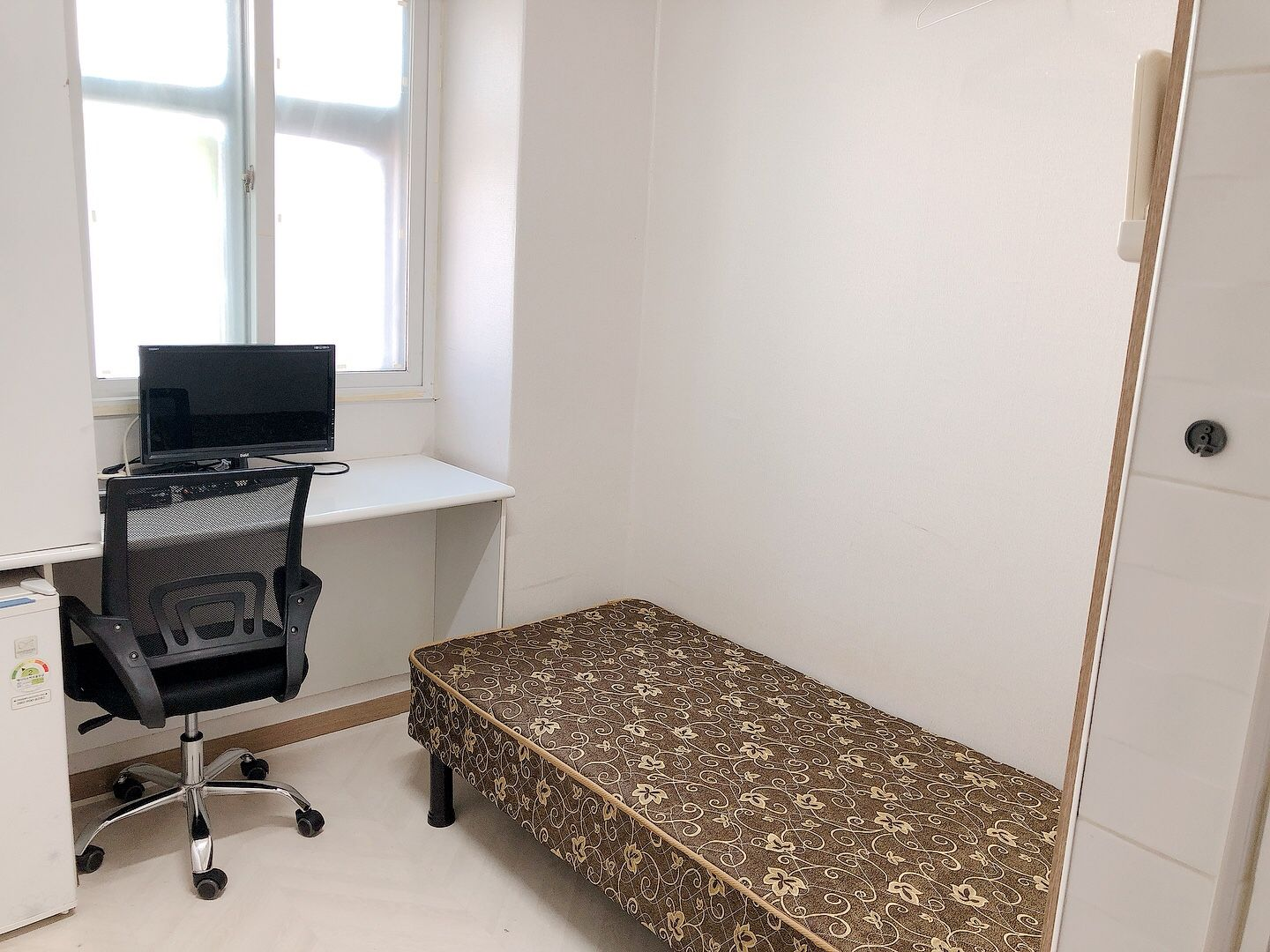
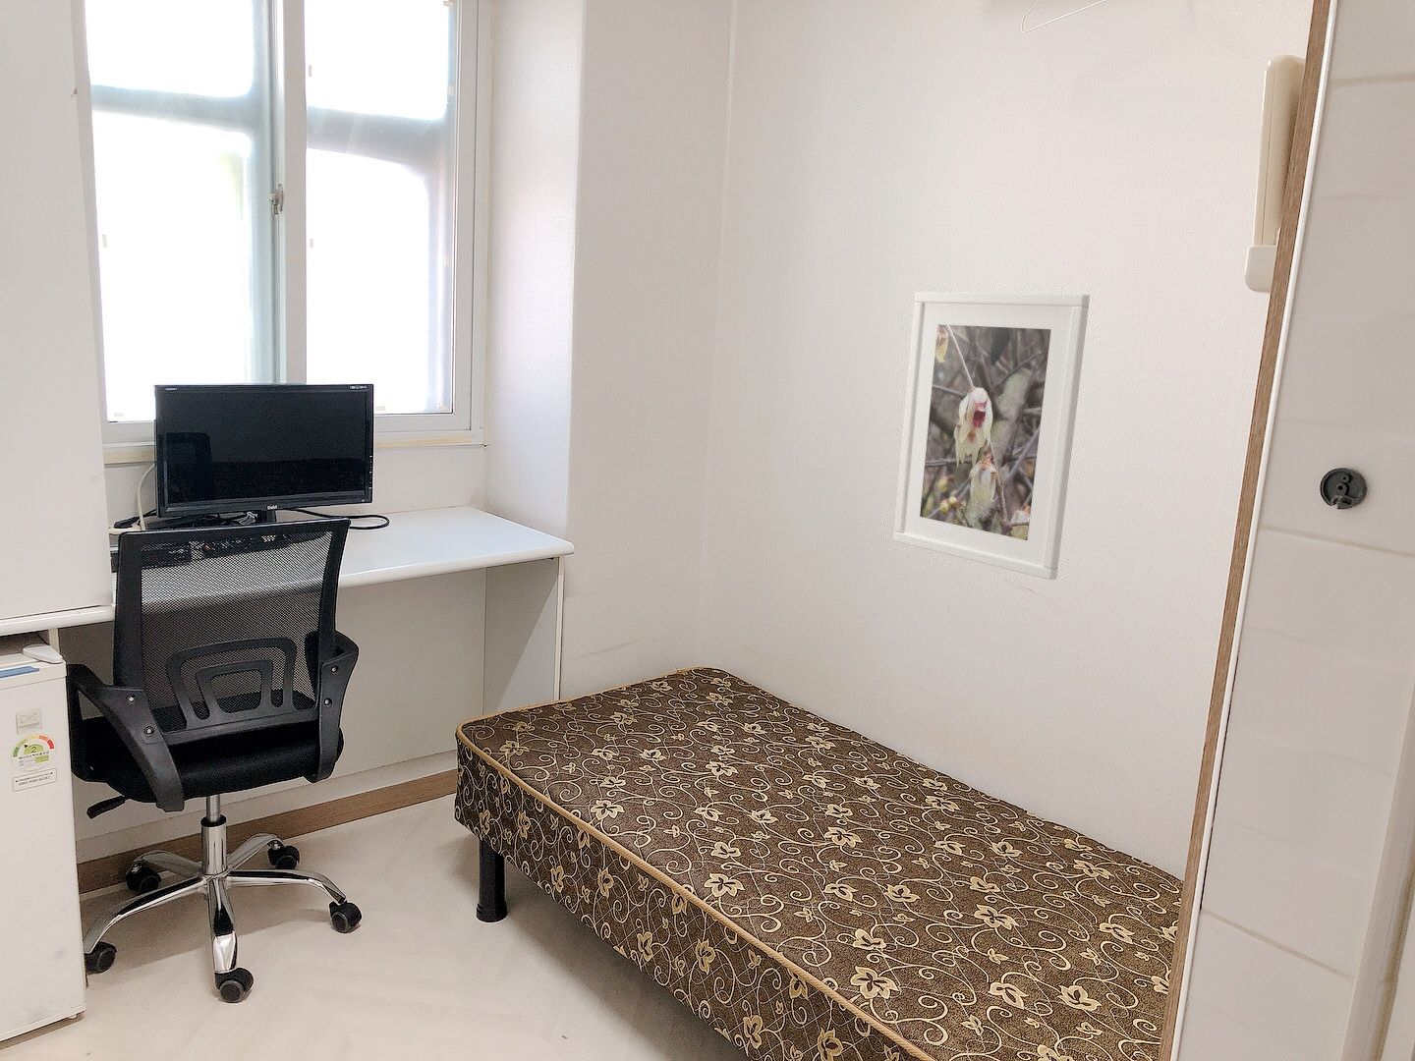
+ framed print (983, 428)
